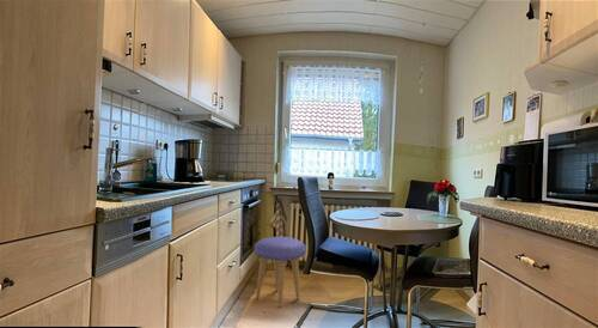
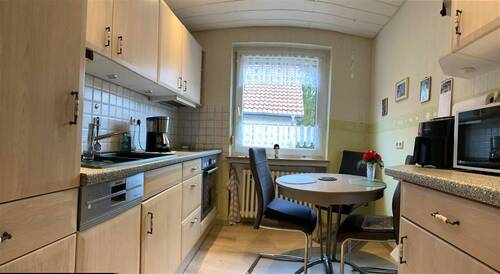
- stool (279, 269)
